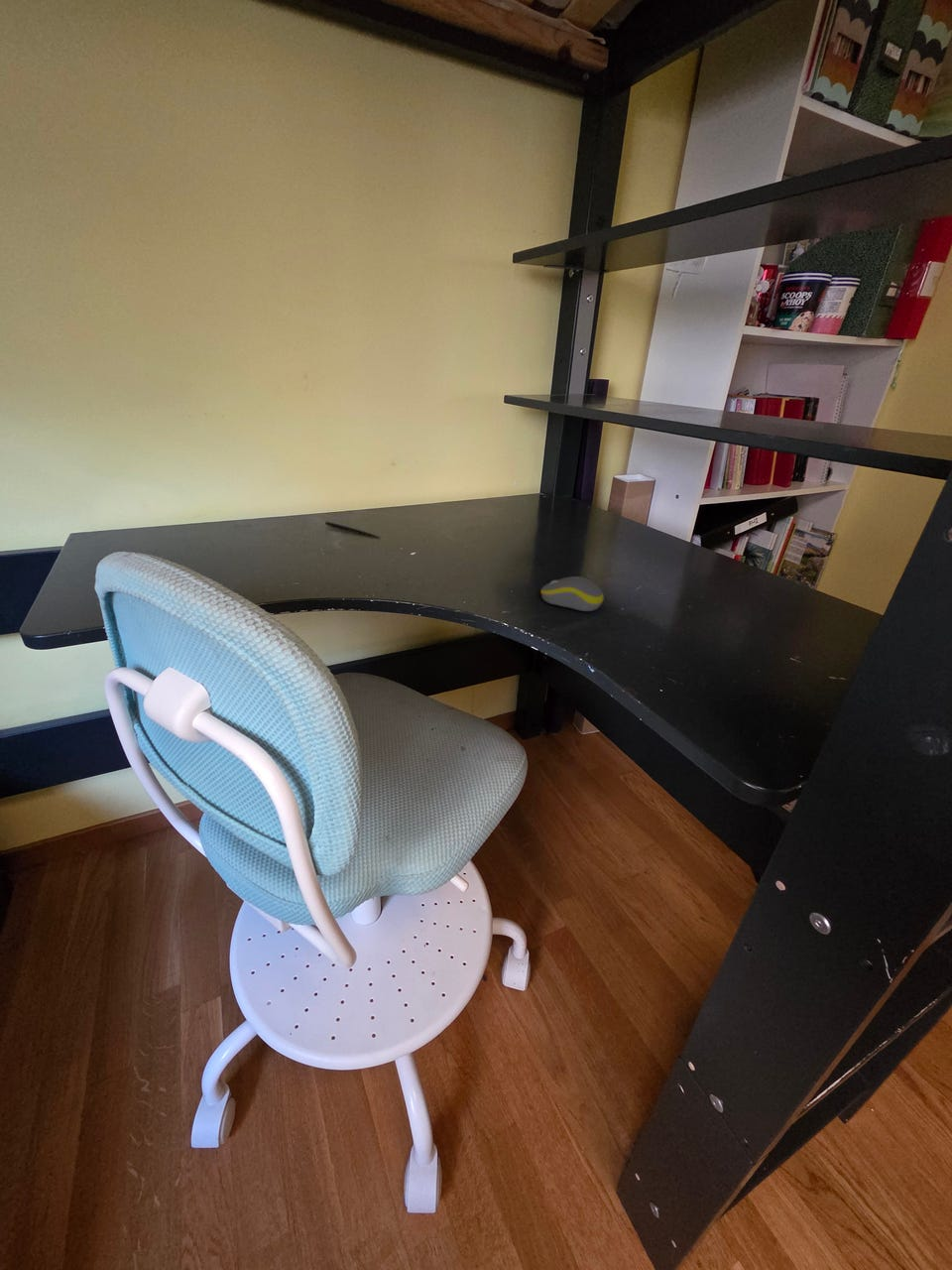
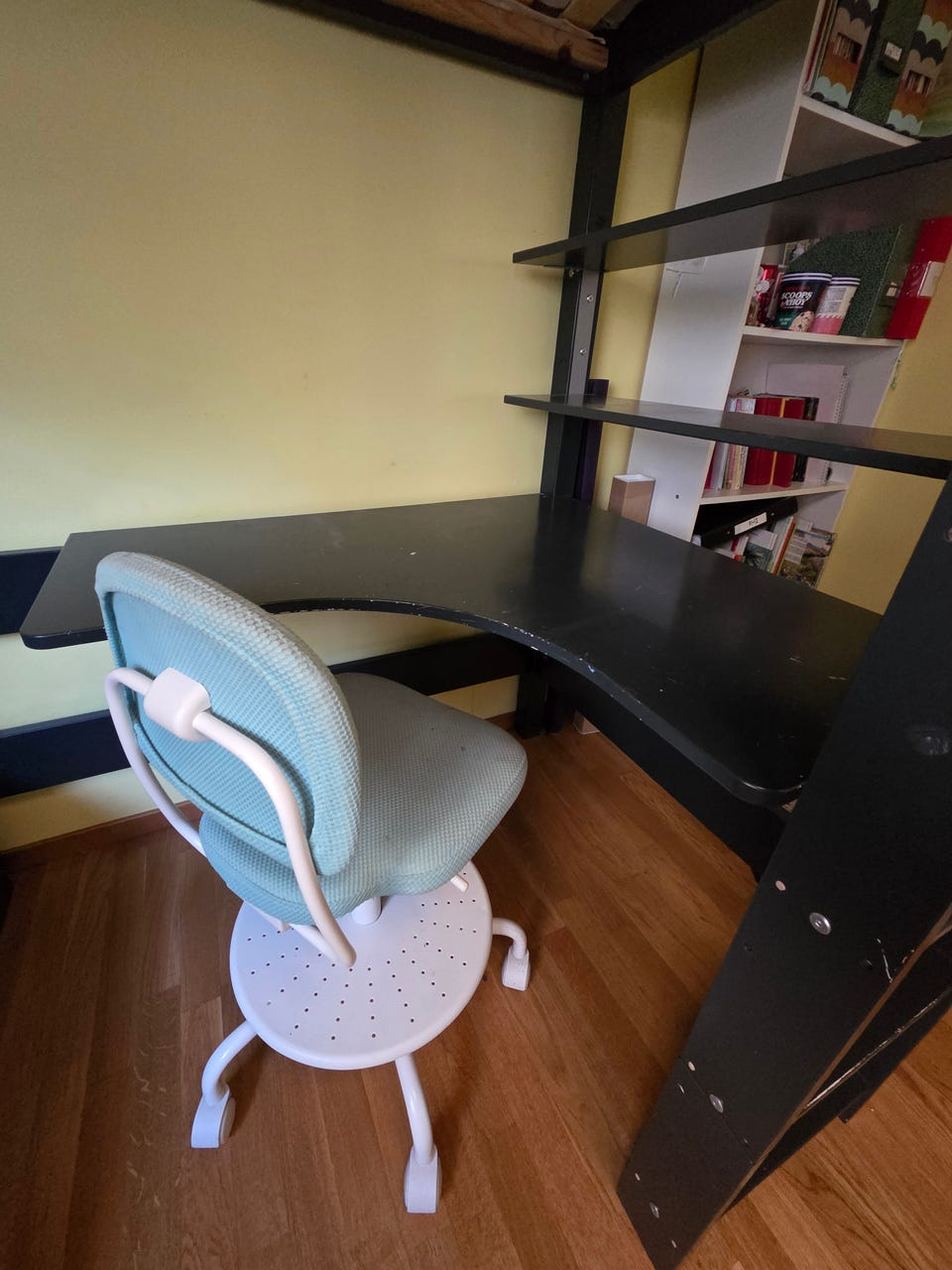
- computer mouse (572, 589)
- pen (352, 529)
